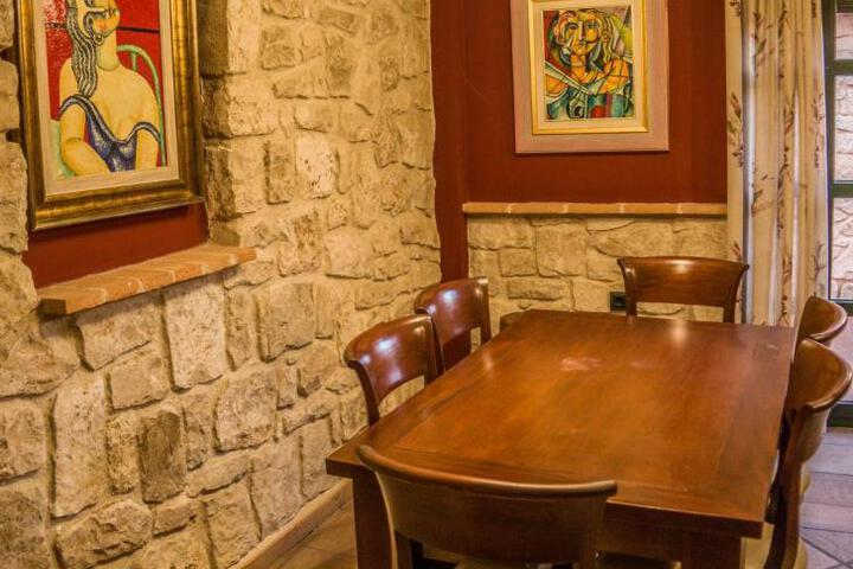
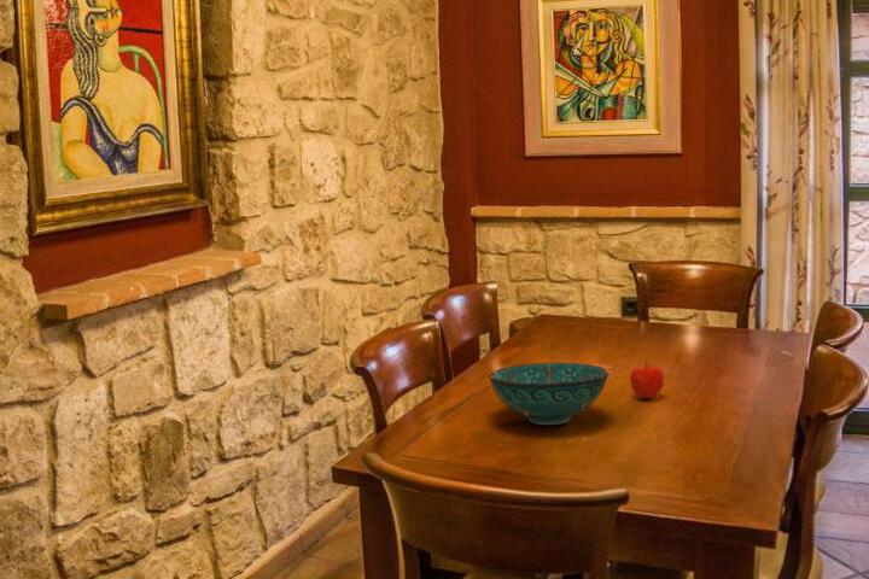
+ fruit (647, 379)
+ decorative bowl (548, 396)
